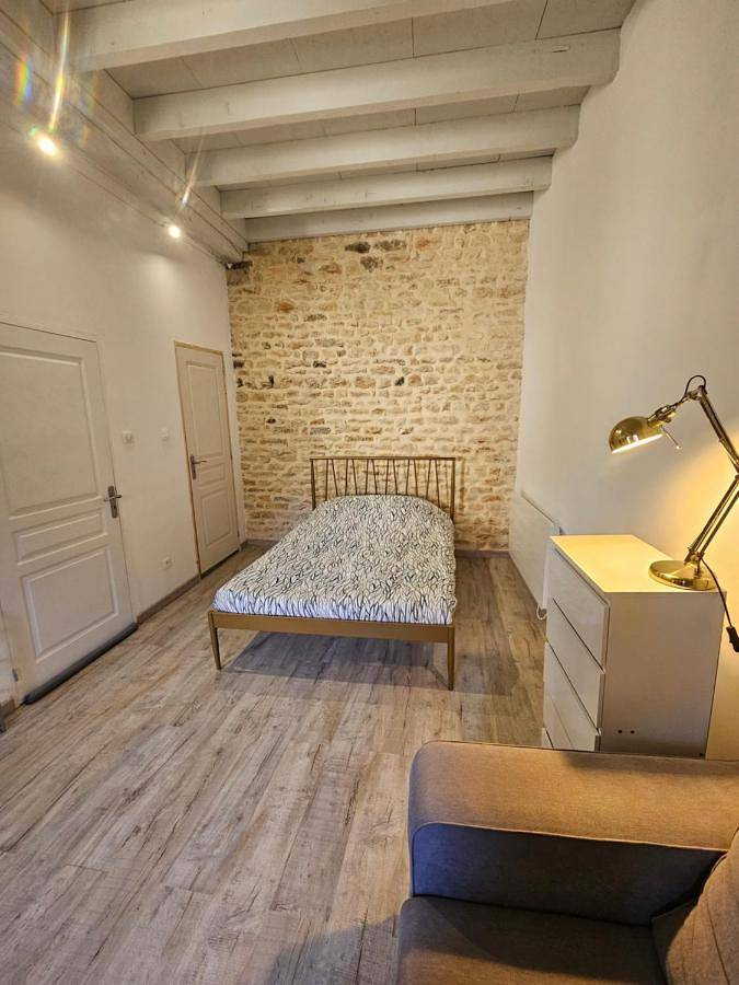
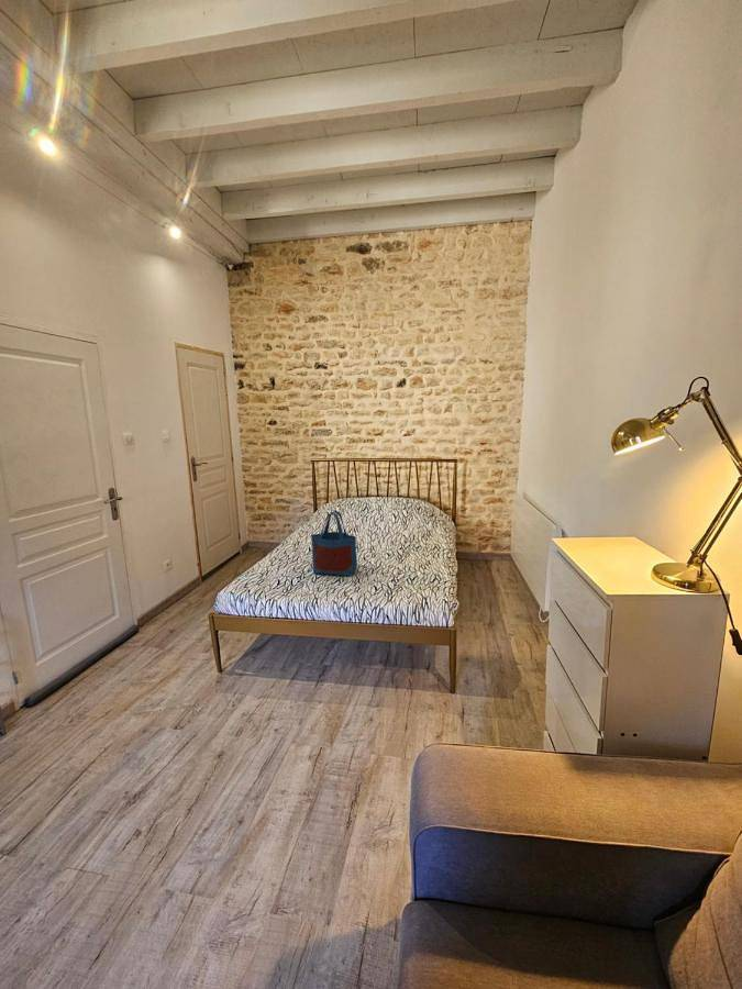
+ tote bag (333, 542)
